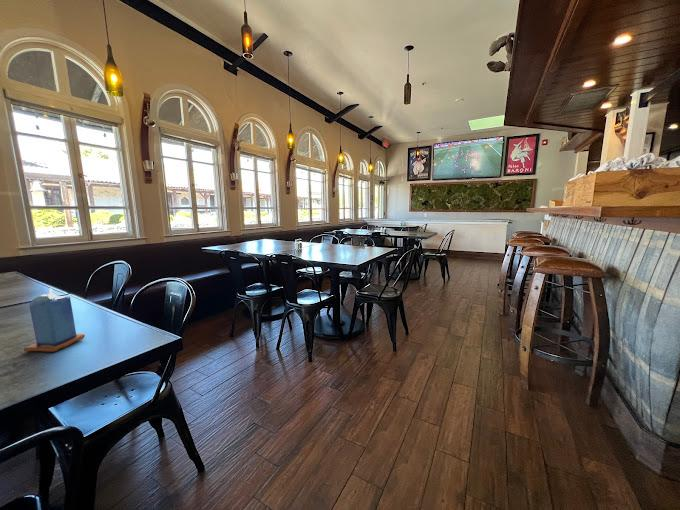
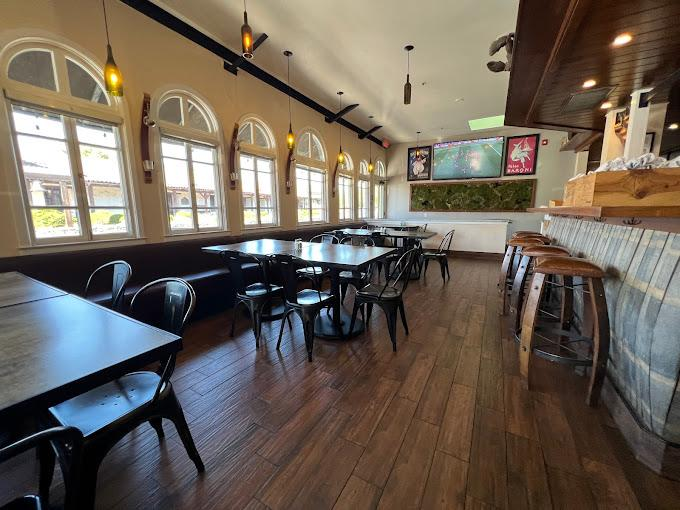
- candle (51, 317)
